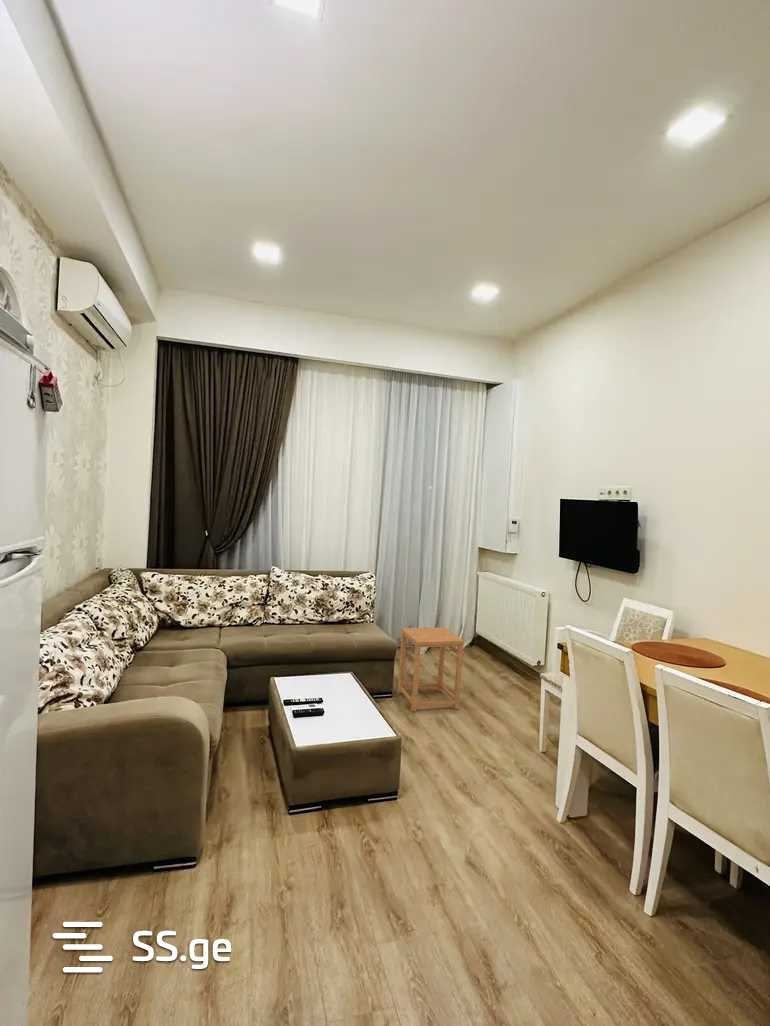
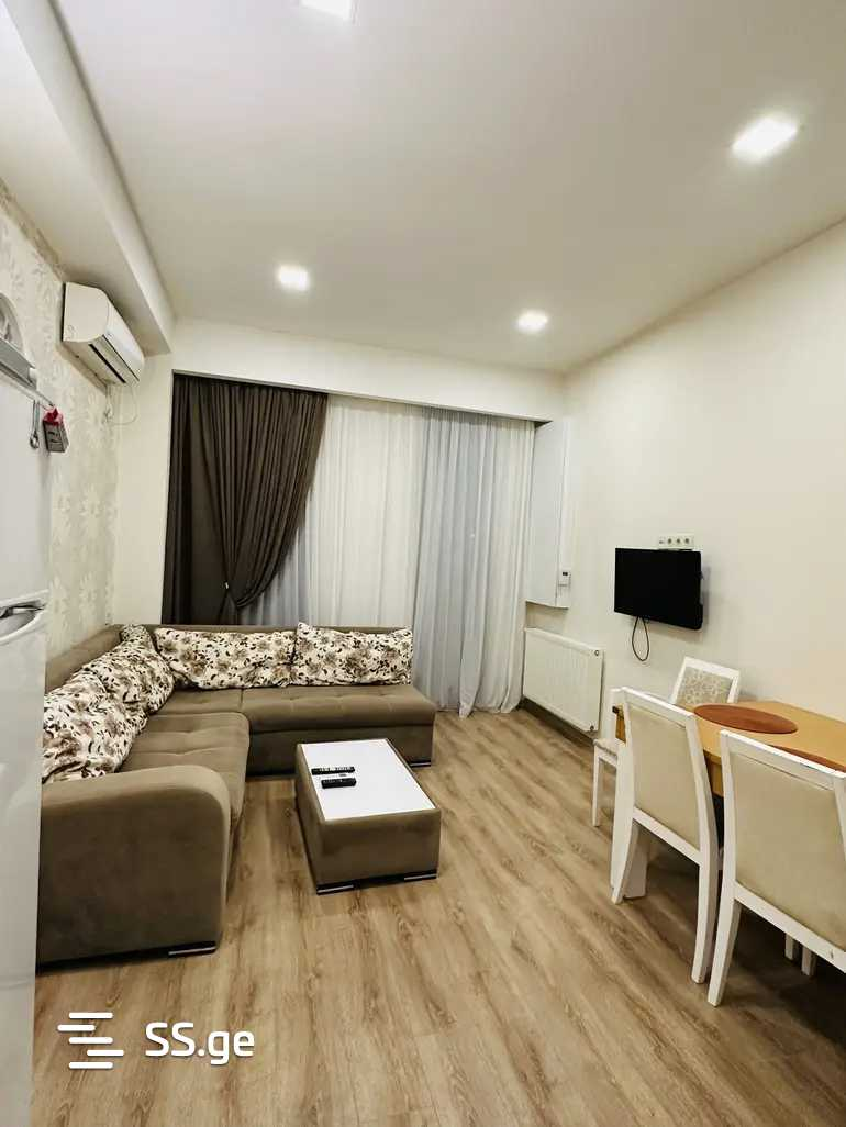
- side table (438, 668)
